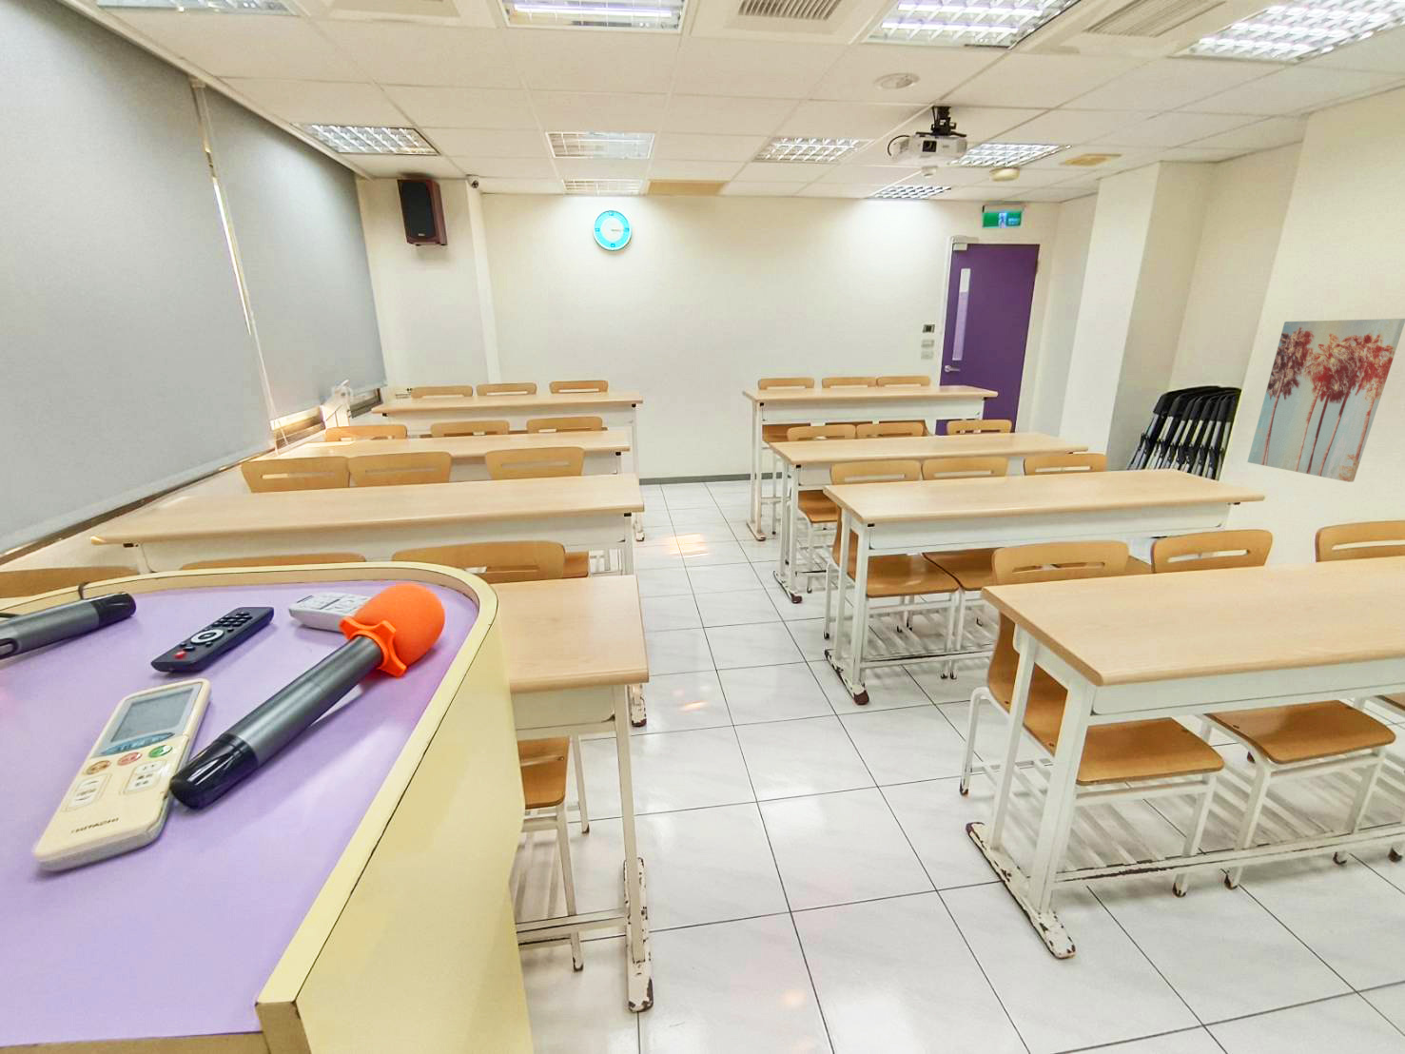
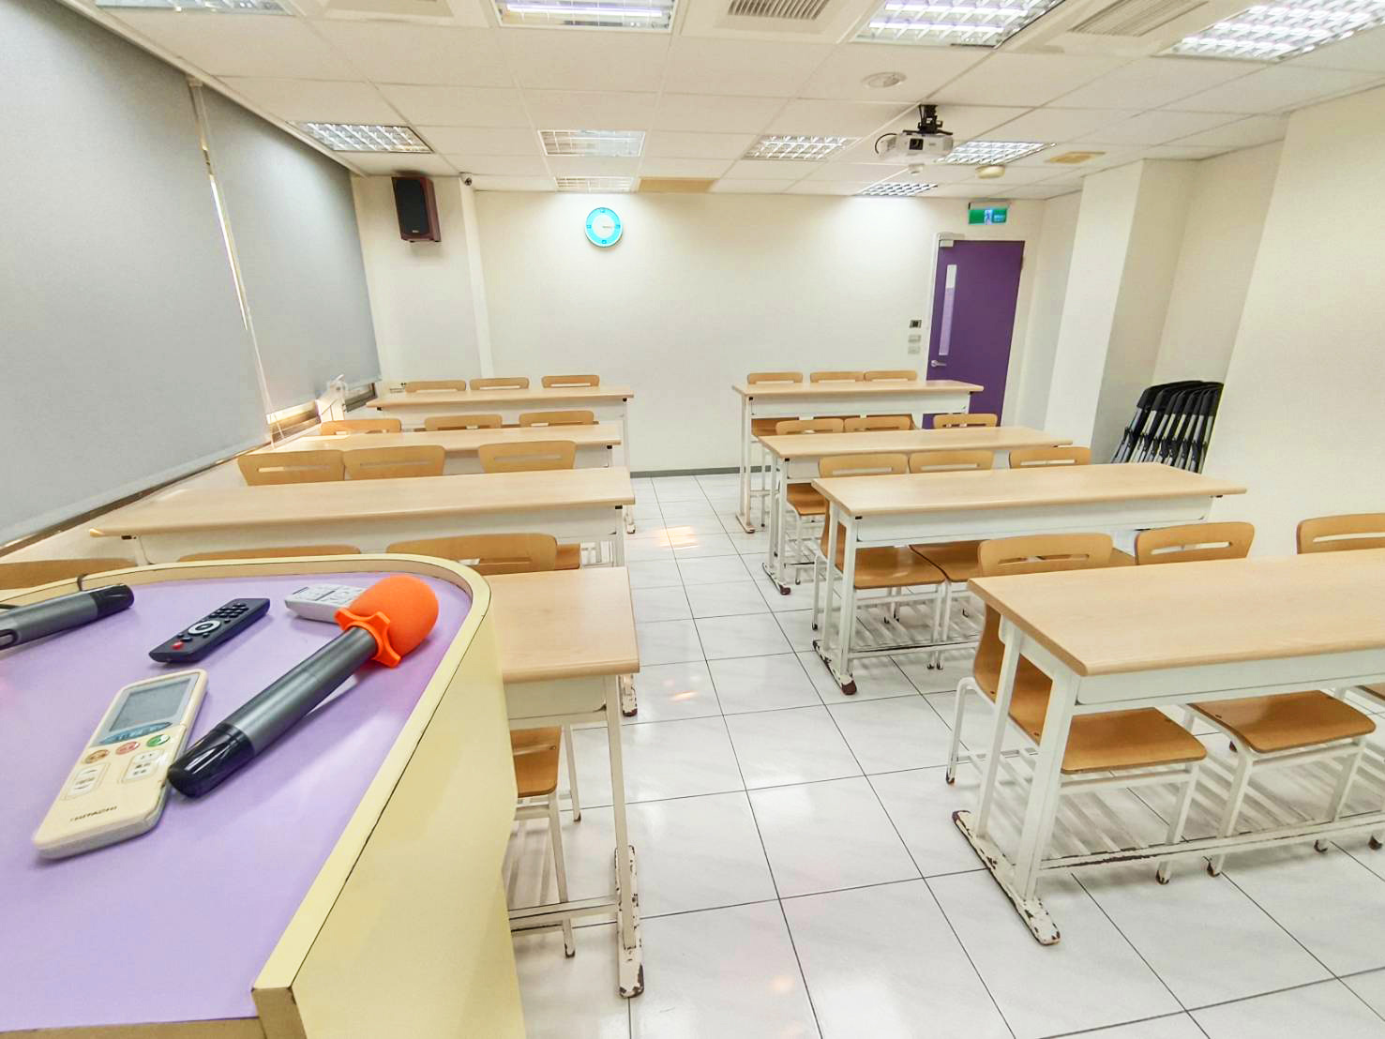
- wall art (1318, 399)
